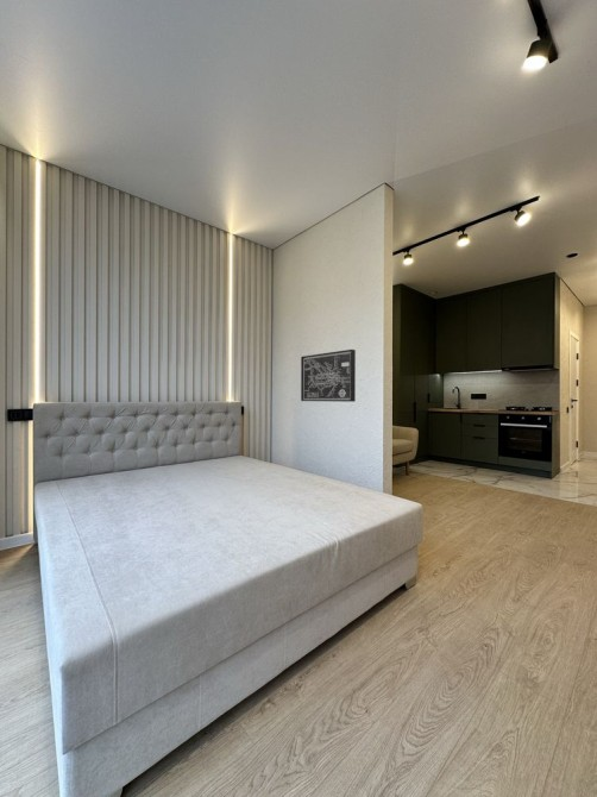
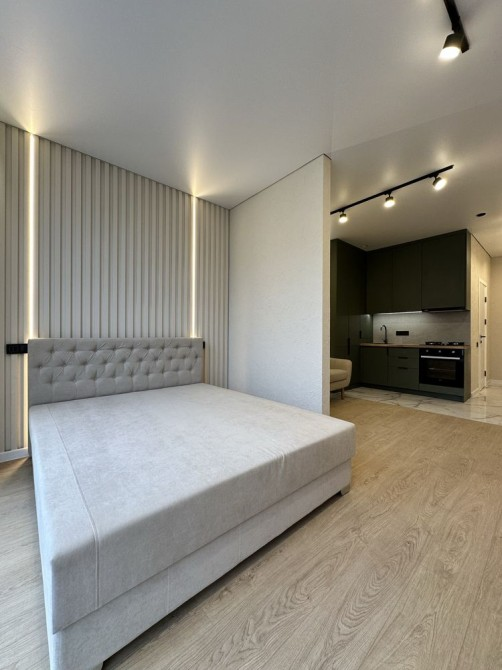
- wall art (326, 377)
